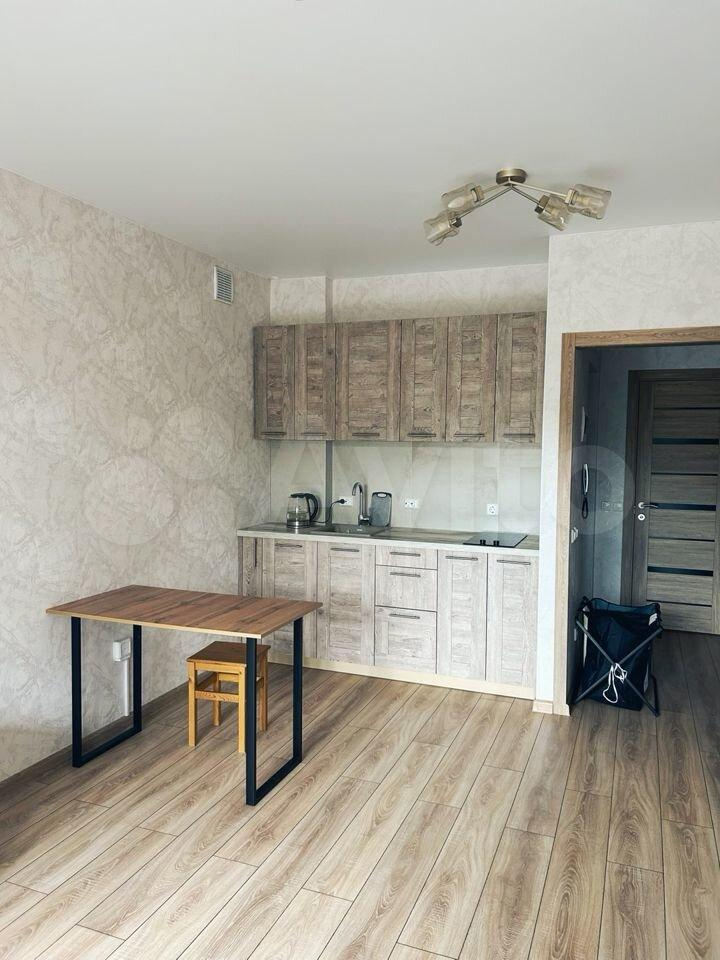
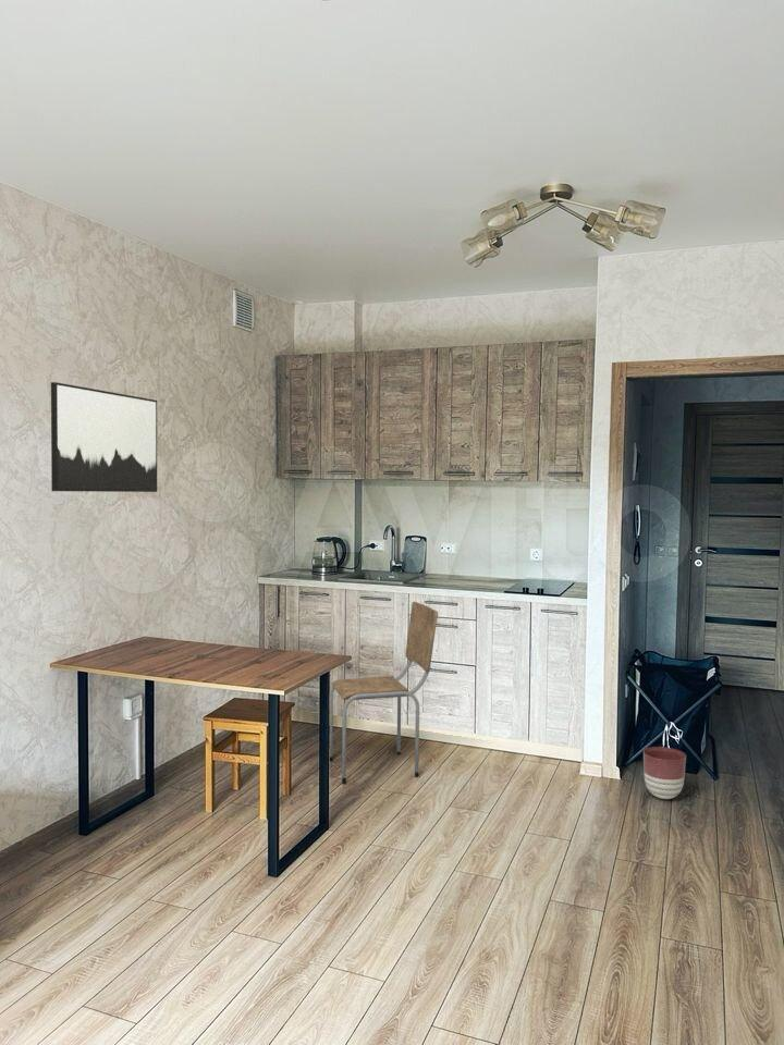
+ planter (663, 775)
+ wall art (108, 442)
+ dining chair (382, 687)
